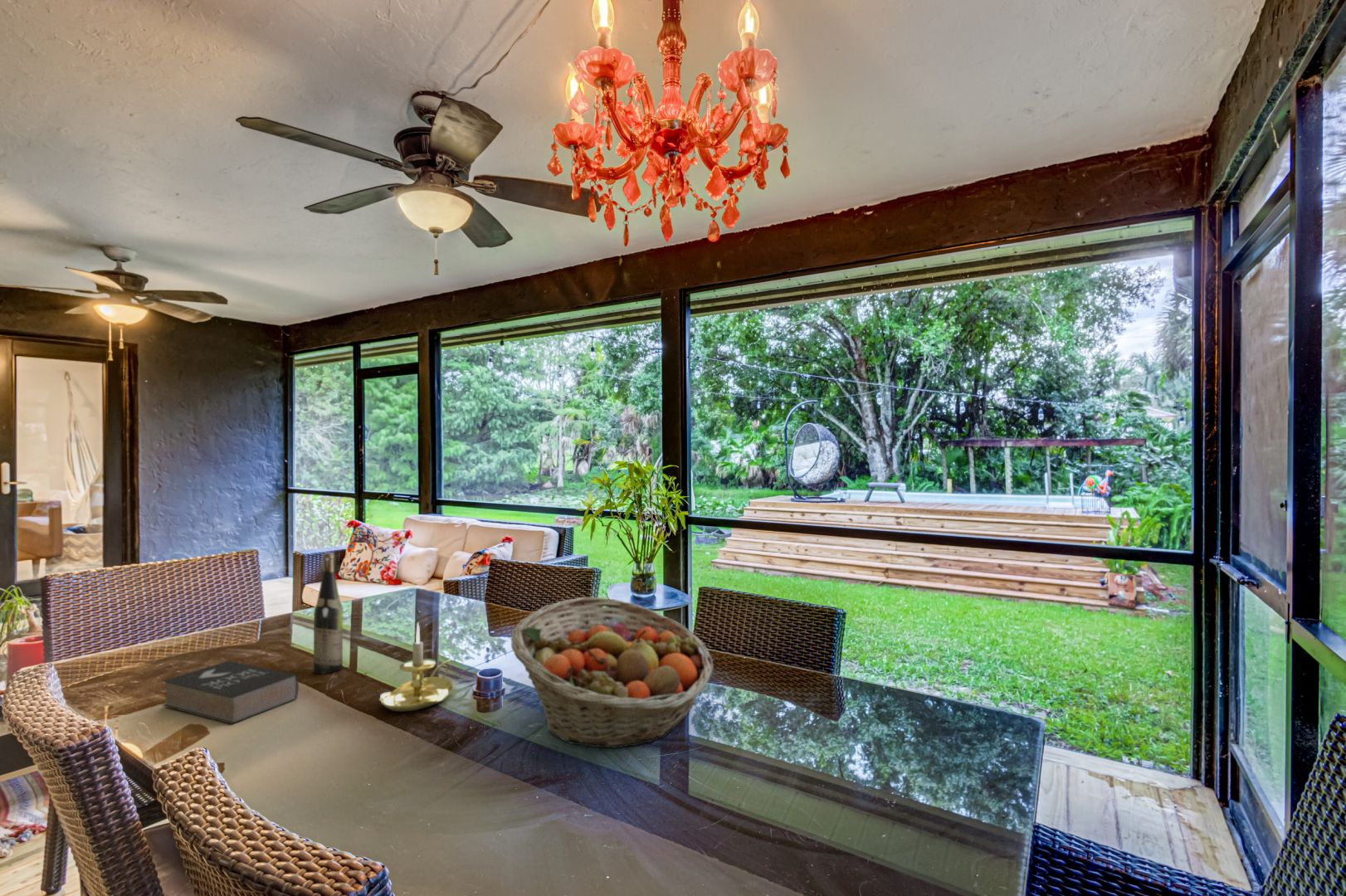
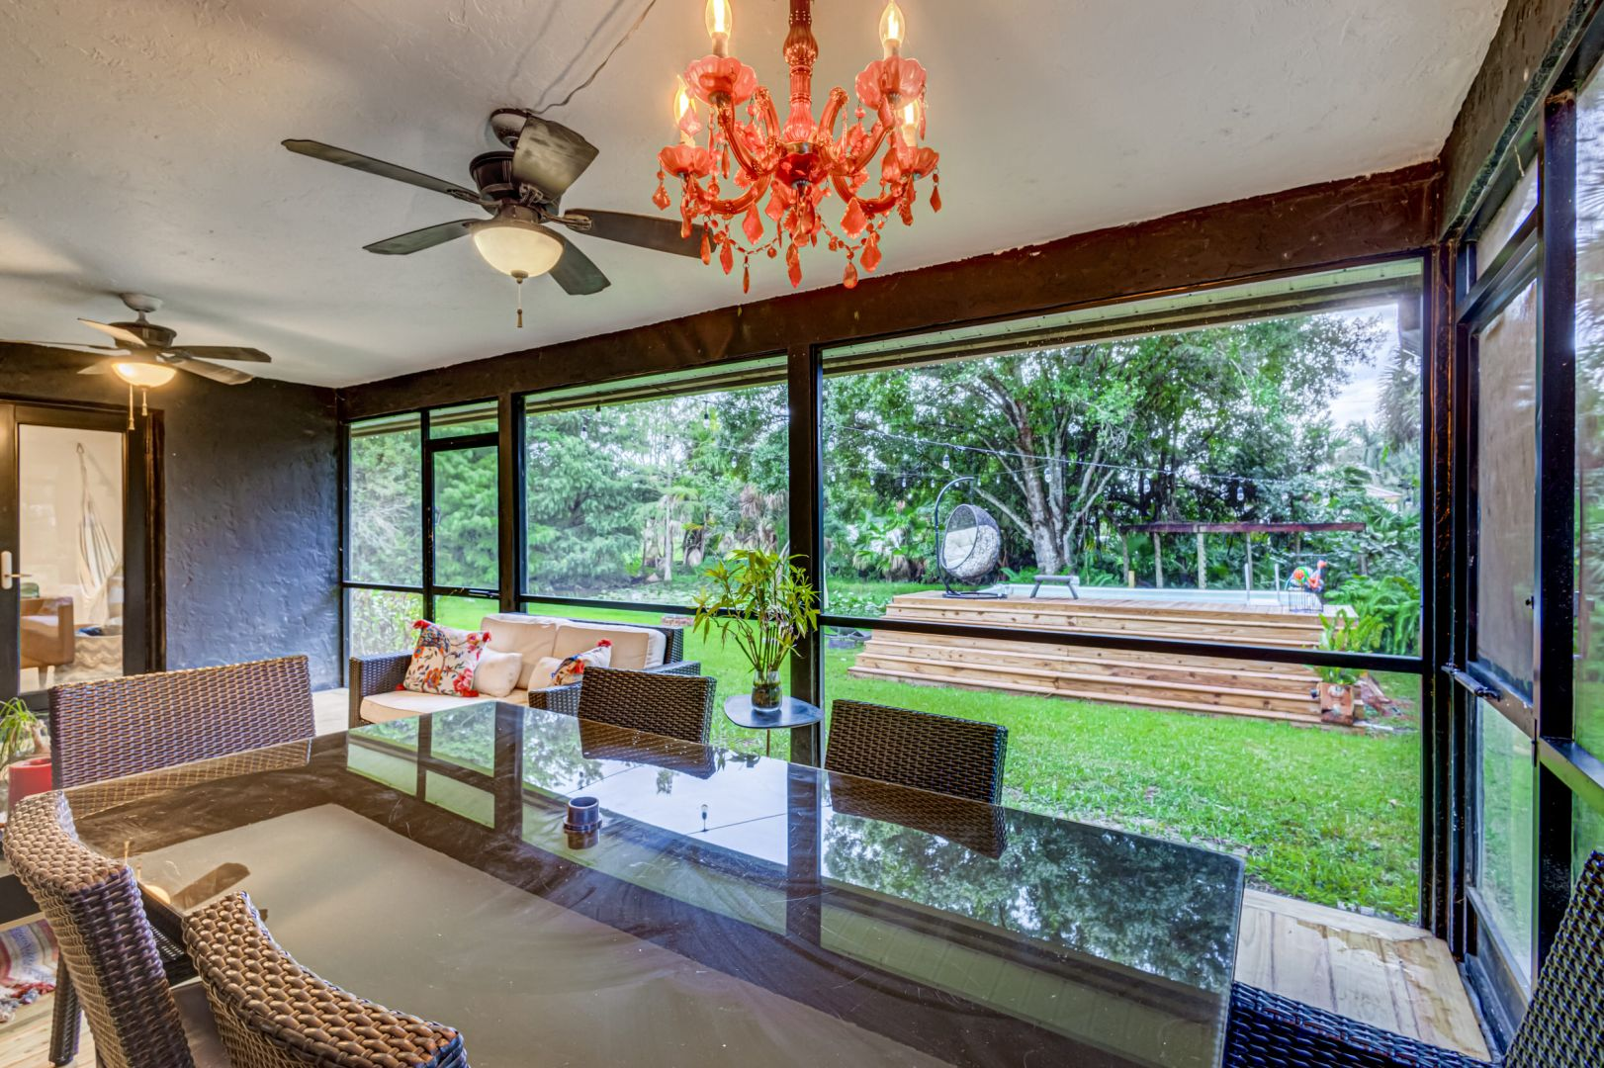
- wine bottle (328, 611)
- book (231, 689)
- candle holder (422, 659)
- fruit basket (616, 663)
